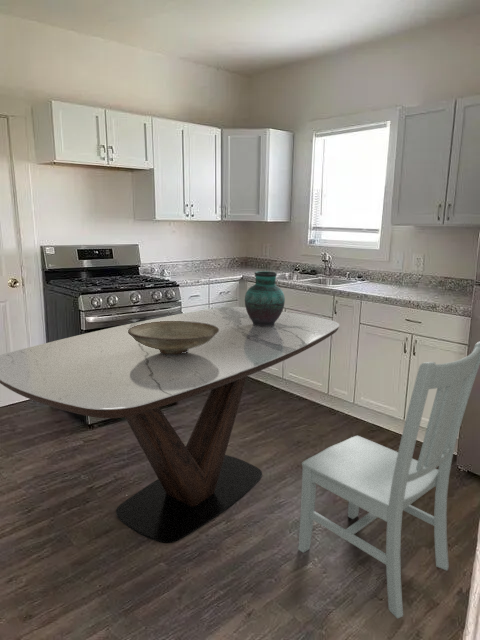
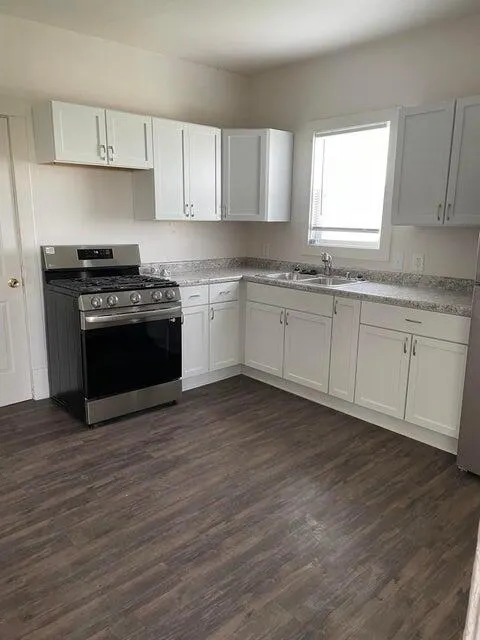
- dining table (197, 420)
- decorative bowl (174, 339)
- vase (264, 298)
- chair (385, 455)
